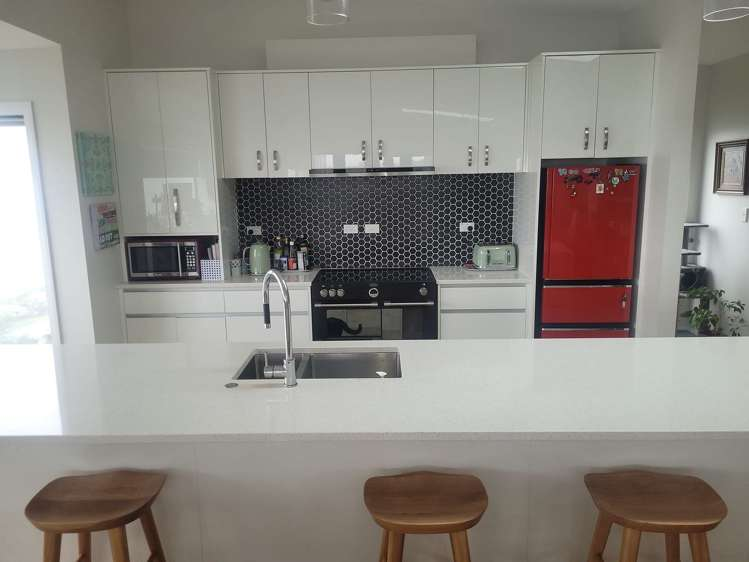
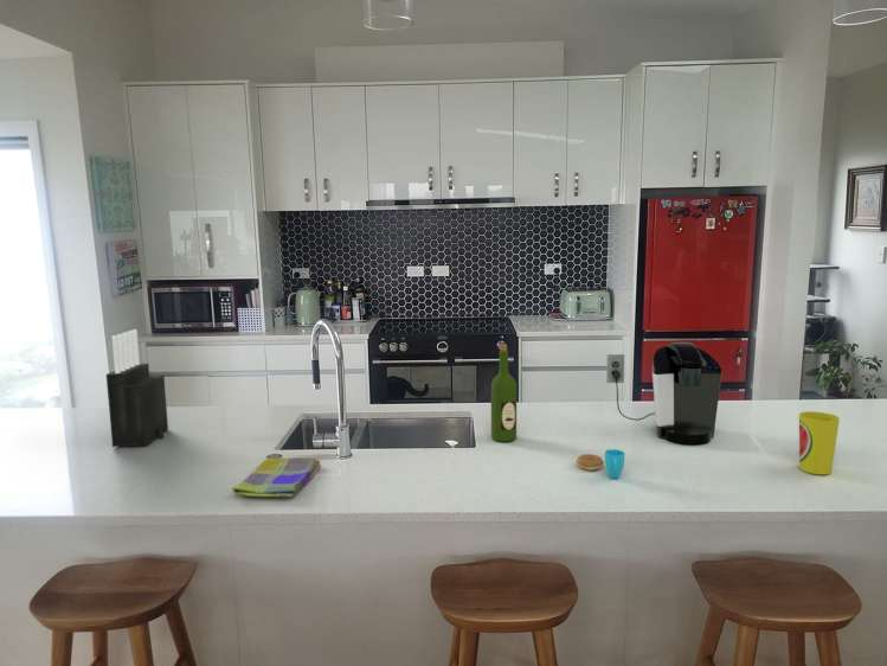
+ coffee maker (664, 389)
+ knife block (140, 385)
+ dish towel (278, 475)
+ cup (817, 442)
+ cup (599, 460)
+ wine bottle (503, 391)
